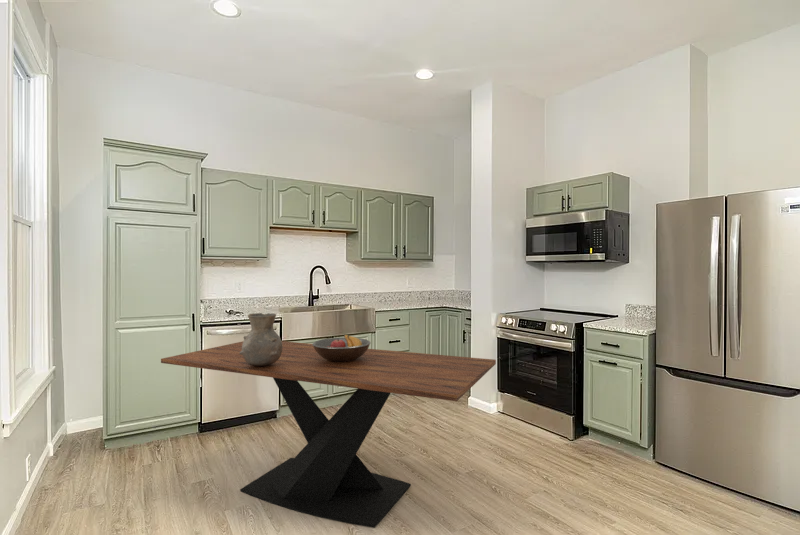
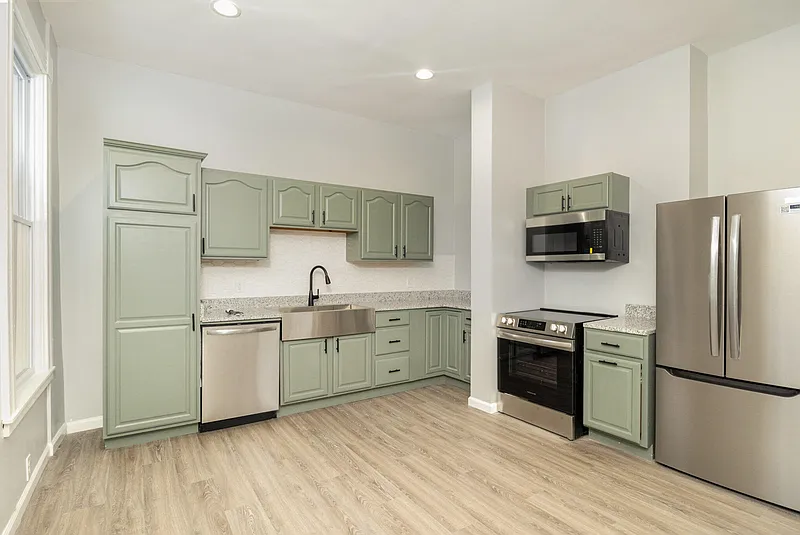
- fruit bowl (341, 348)
- dining table (327, 423)
- vase (262, 339)
